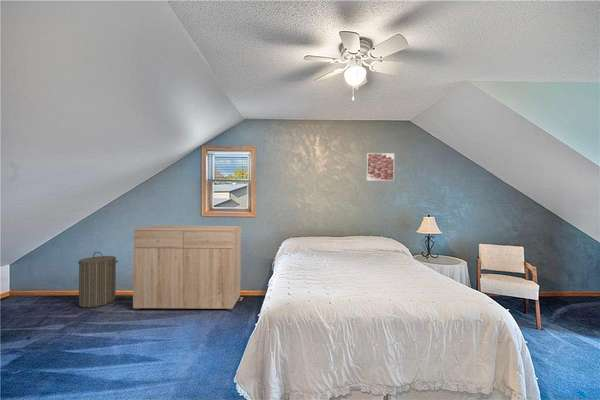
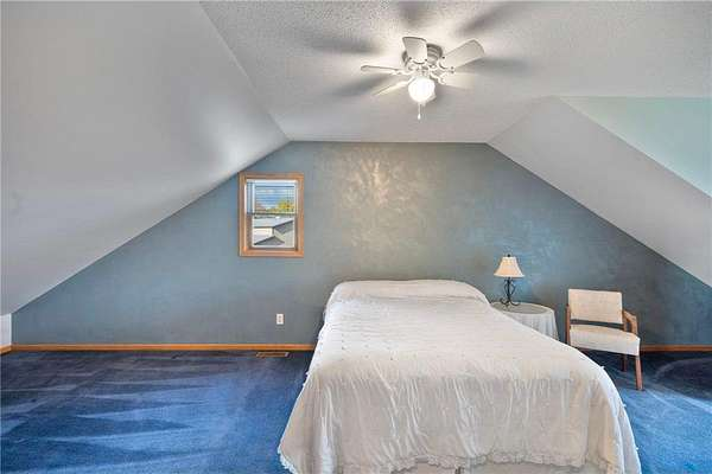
- laundry hamper (97, 276)
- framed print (380, 167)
- dresser (190, 265)
